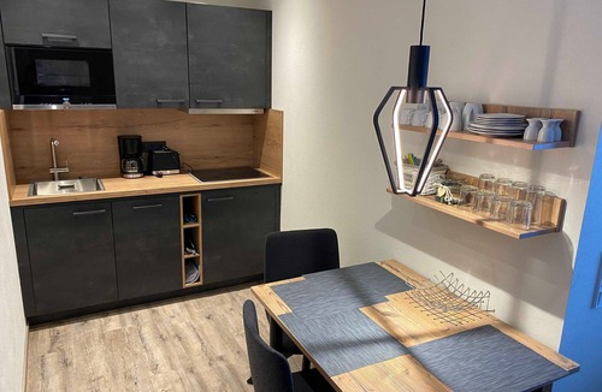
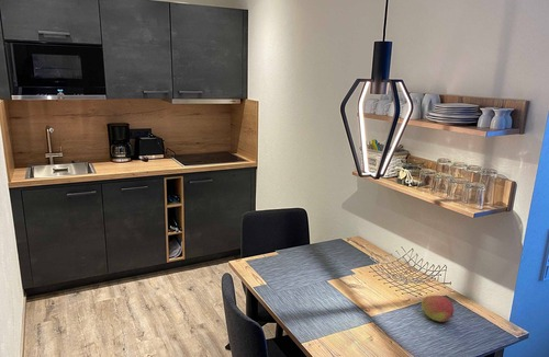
+ fruit (437, 308)
